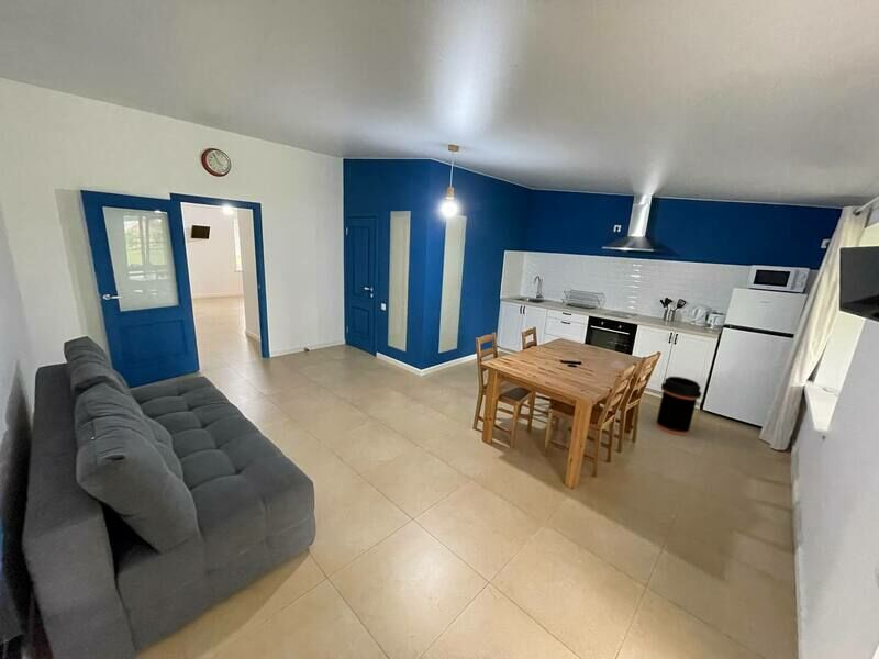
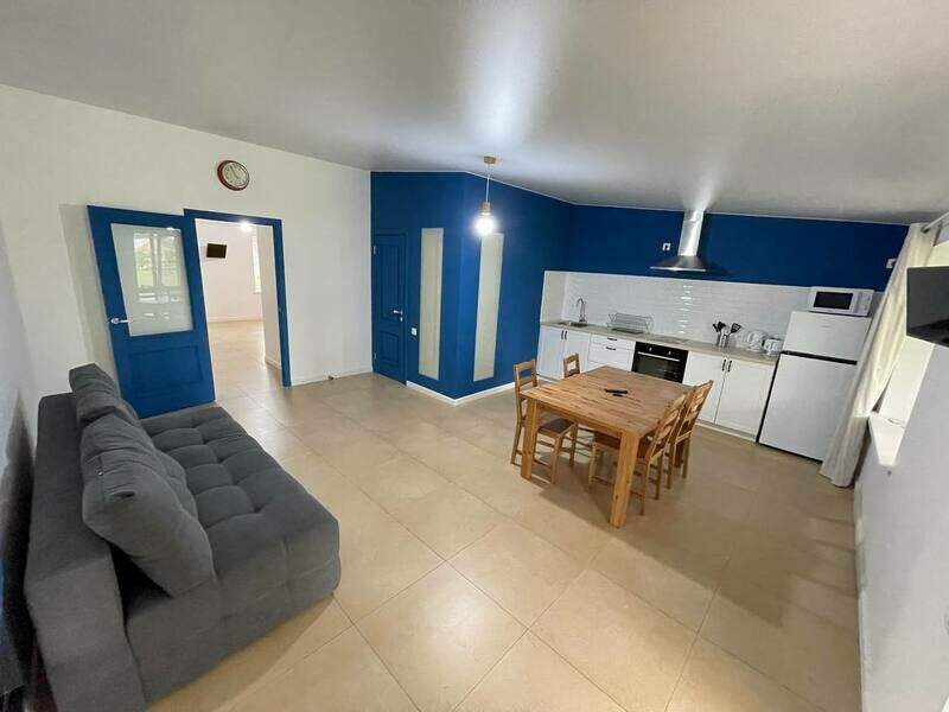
- trash can (677, 404)
